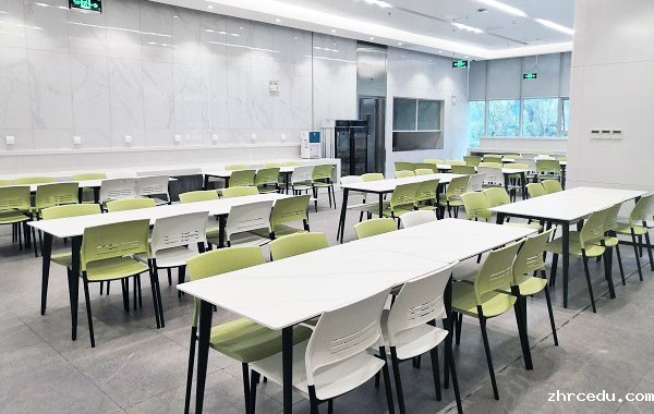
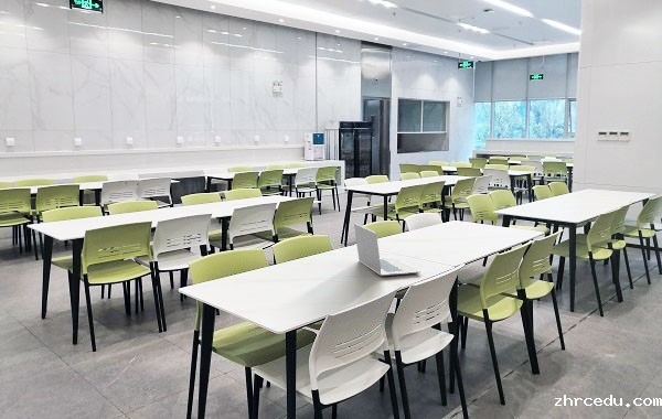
+ laptop (377, 246)
